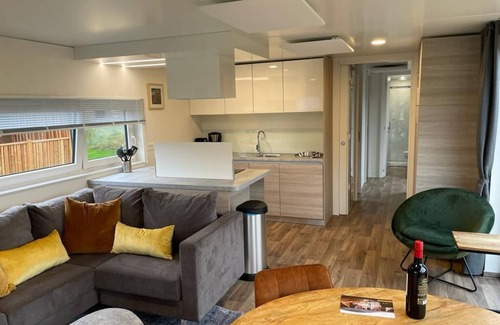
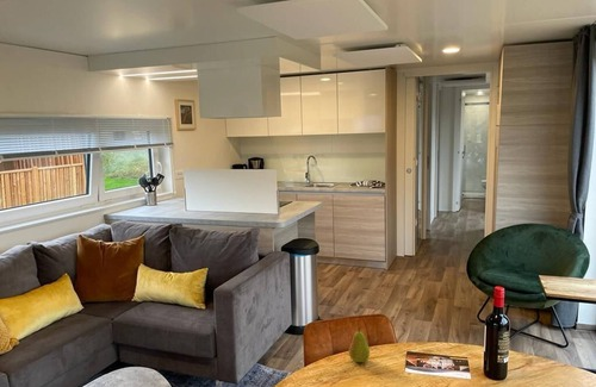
+ fruit (359, 343)
